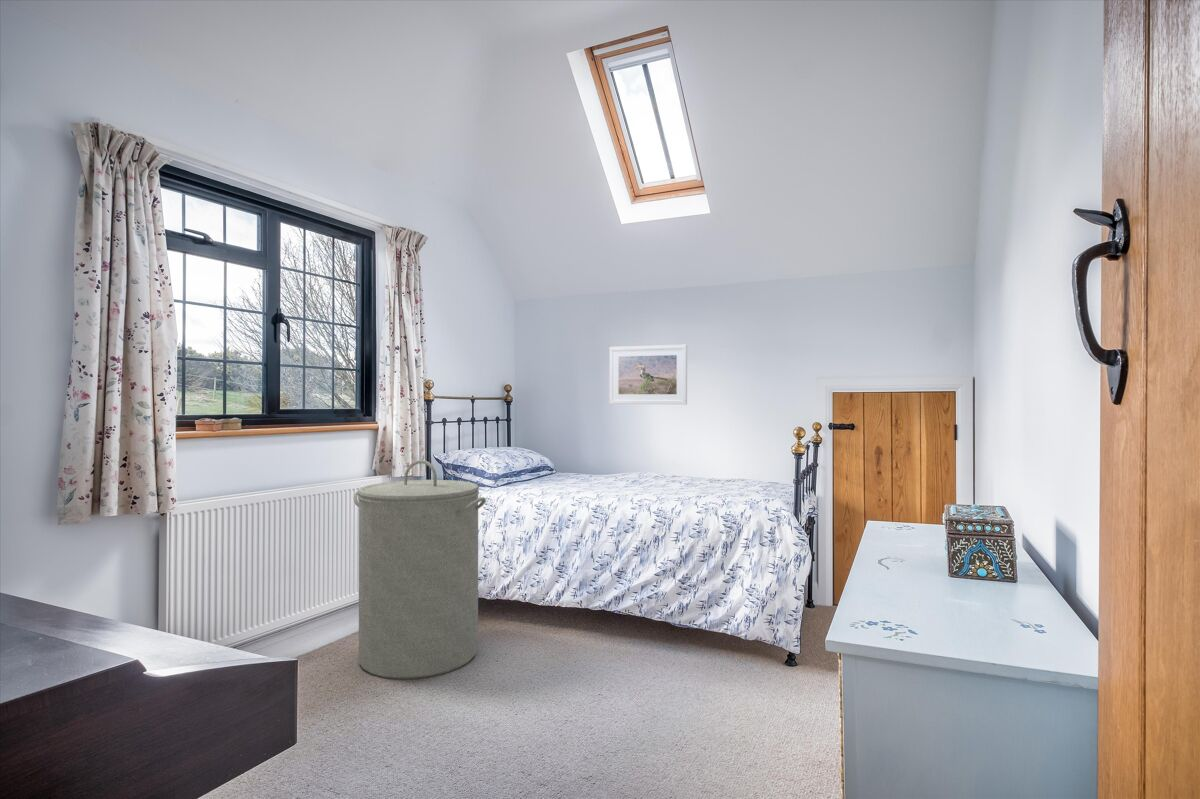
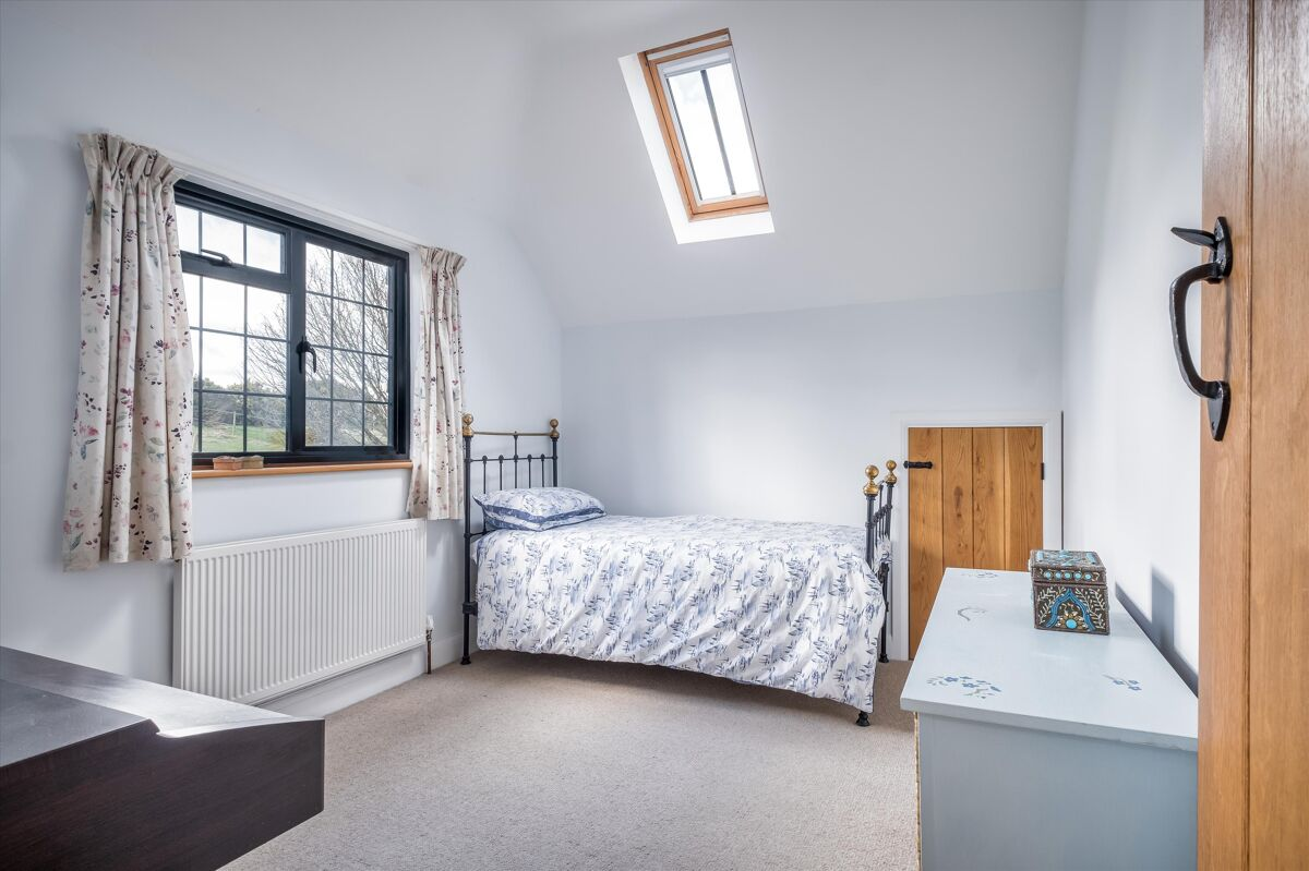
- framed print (647, 375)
- laundry hamper (419, 557)
